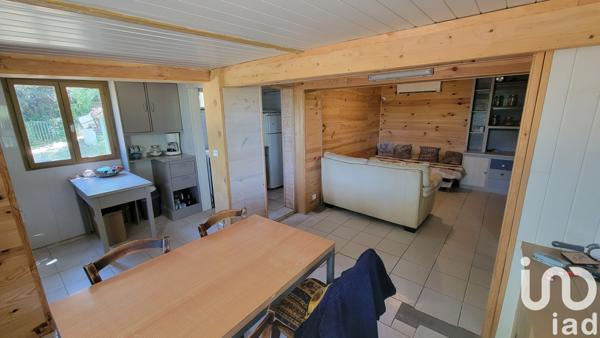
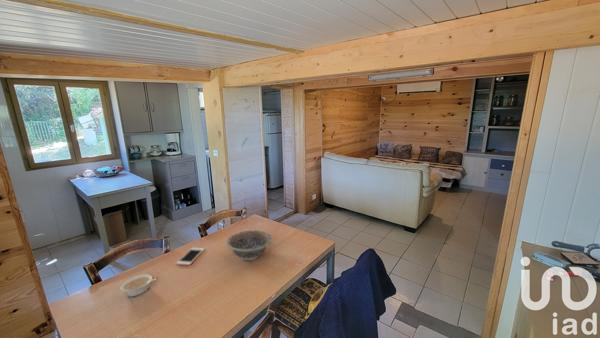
+ decorative bowl (249, 247)
+ cell phone (191, 255)
+ legume (138, 285)
